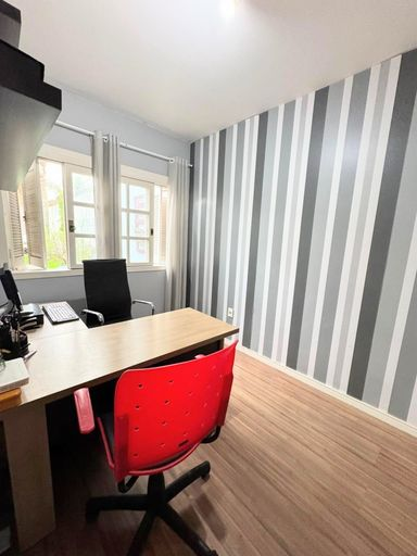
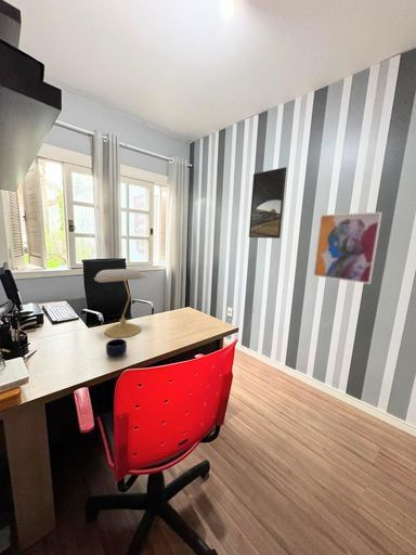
+ wall art (343, 247)
+ mug (117, 349)
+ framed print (265, 205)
+ desk lamp (127, 302)
